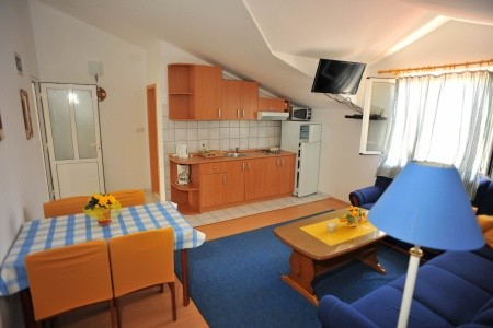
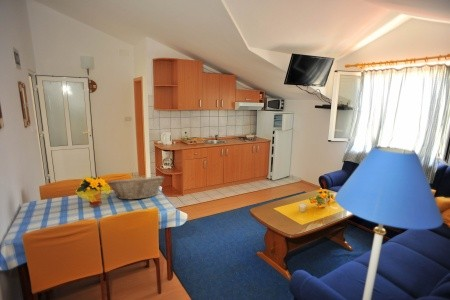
+ fruit basket (137, 184)
